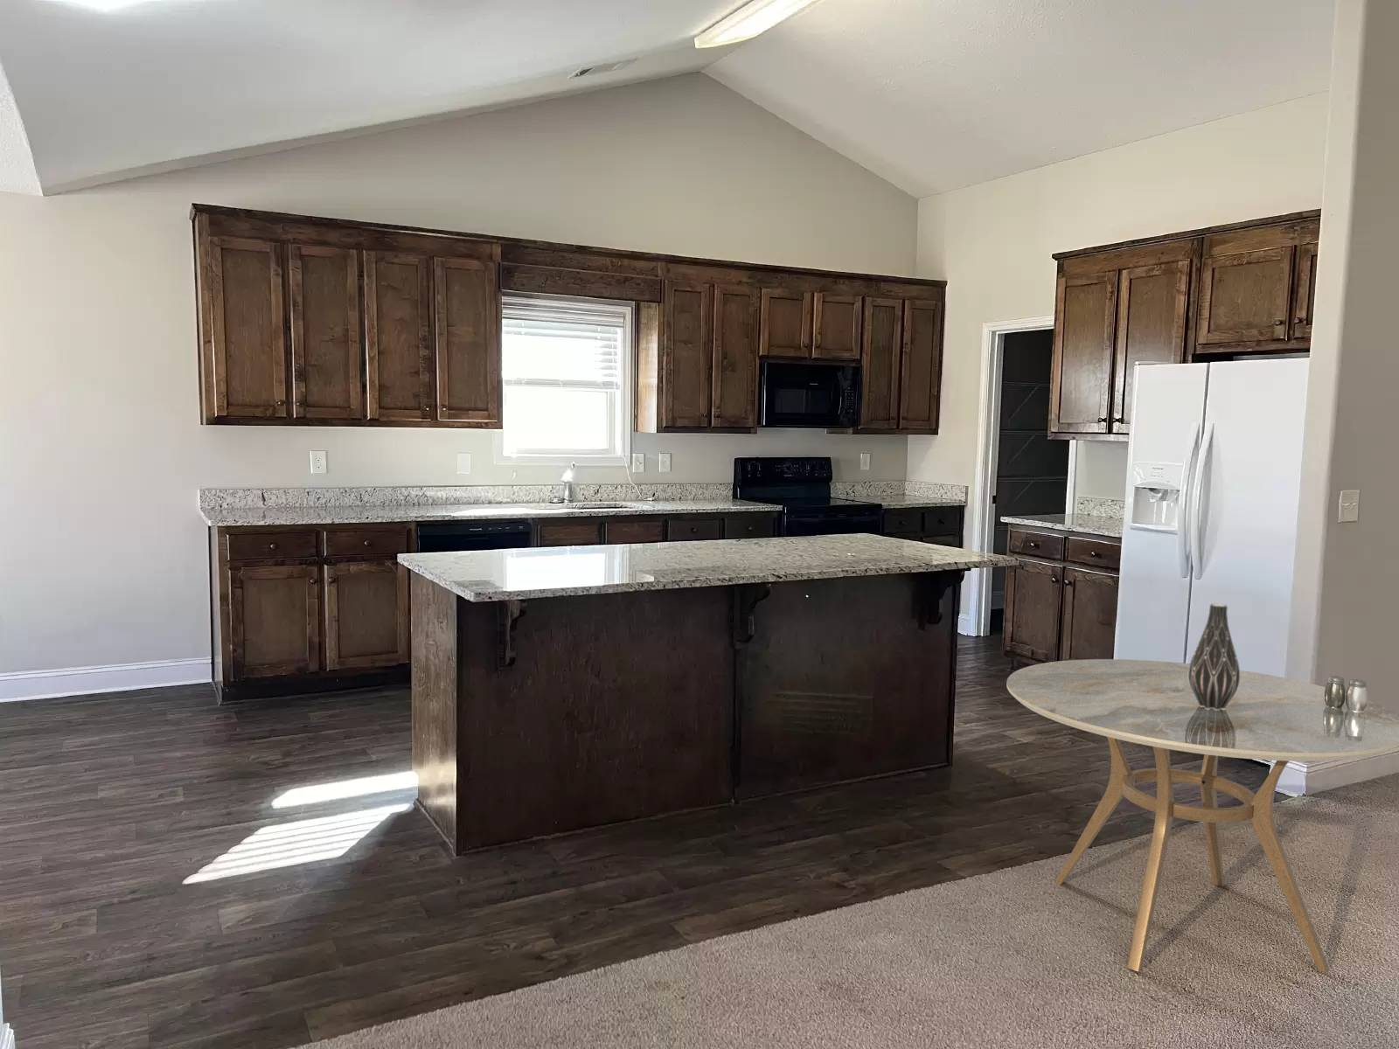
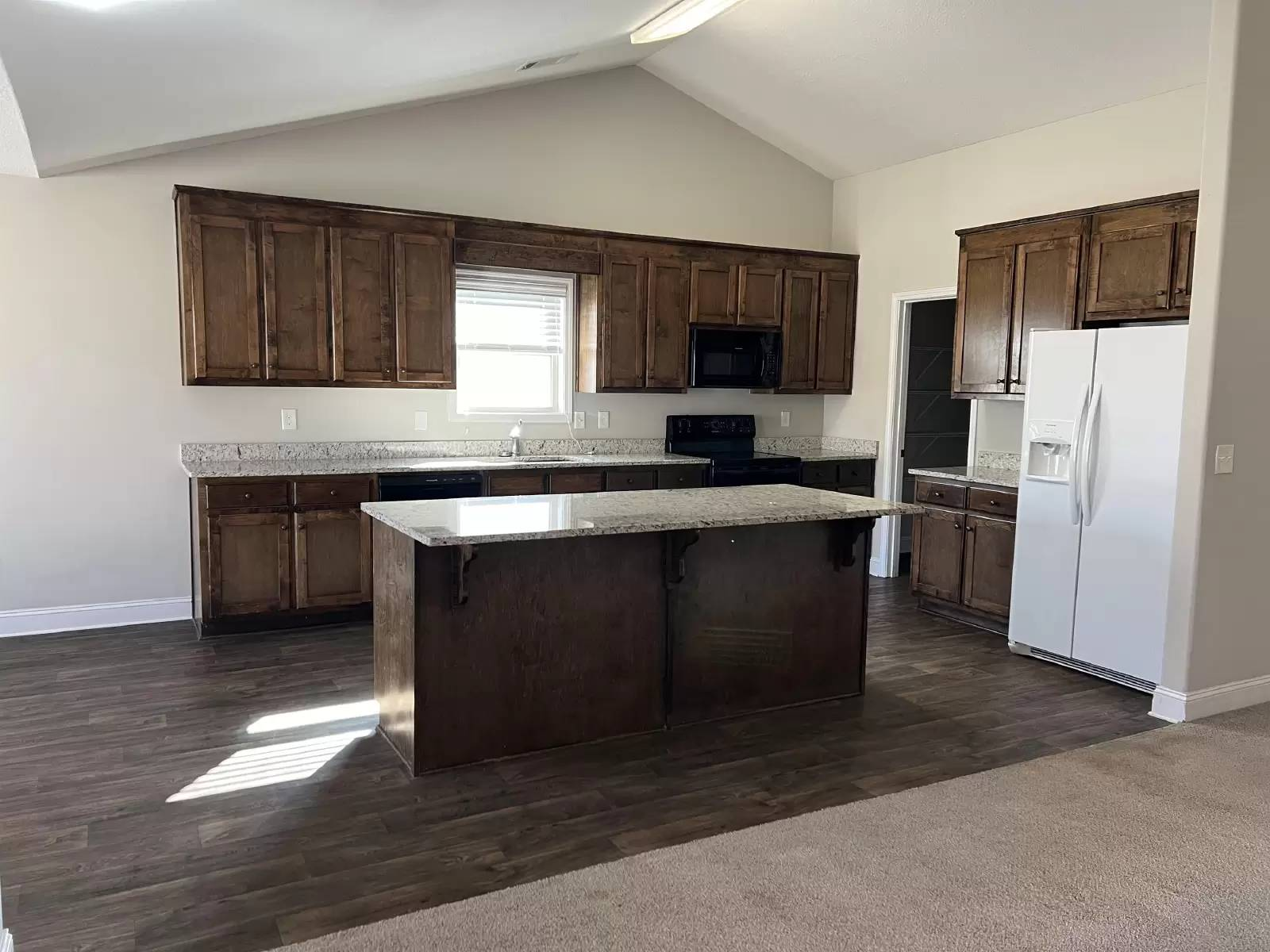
- salt and pepper shaker (1345, 692)
- dining table (1185, 811)
- vase (1215, 655)
